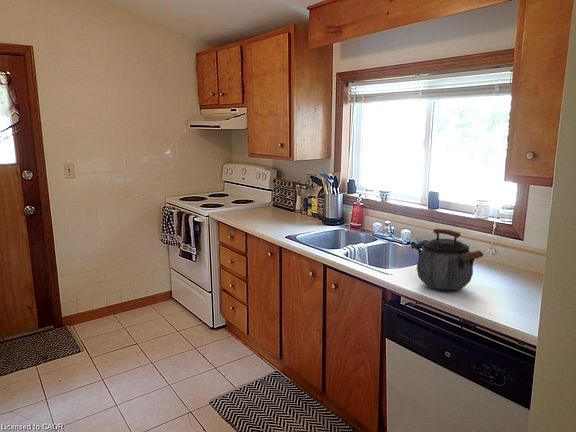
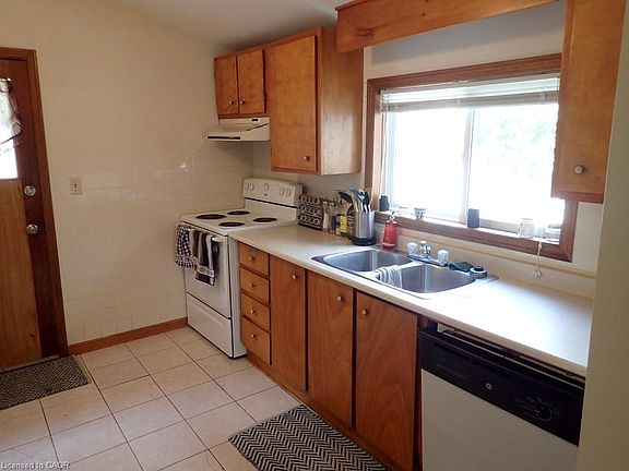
- kettle (445, 258)
